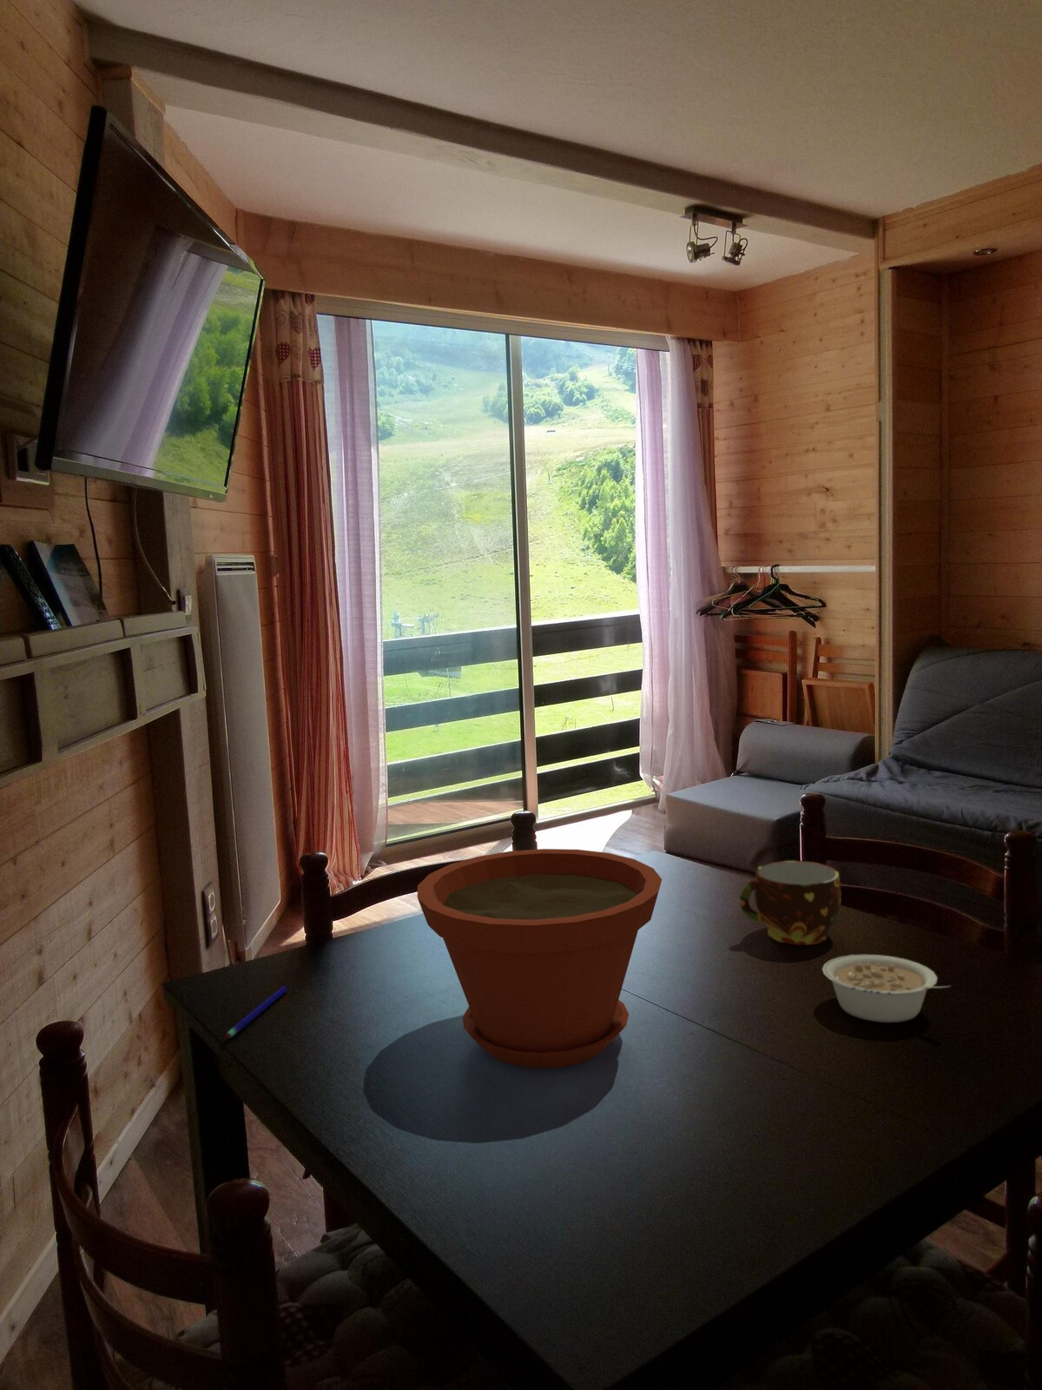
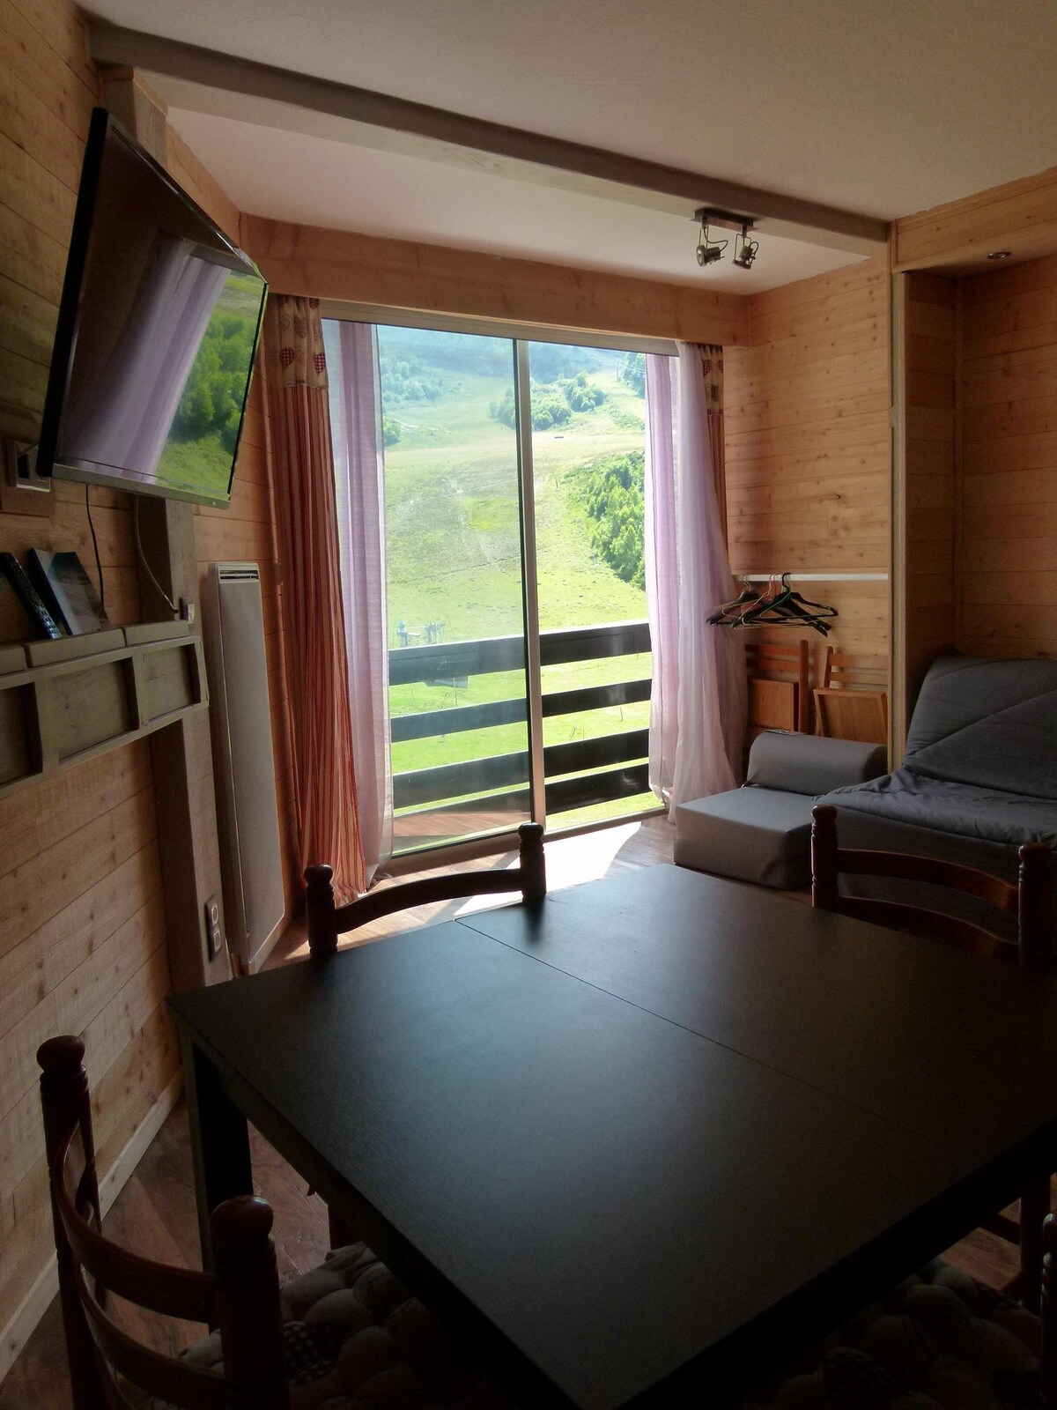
- cup (794, 904)
- plant pot (542, 960)
- pen (257, 1011)
- legume (883, 987)
